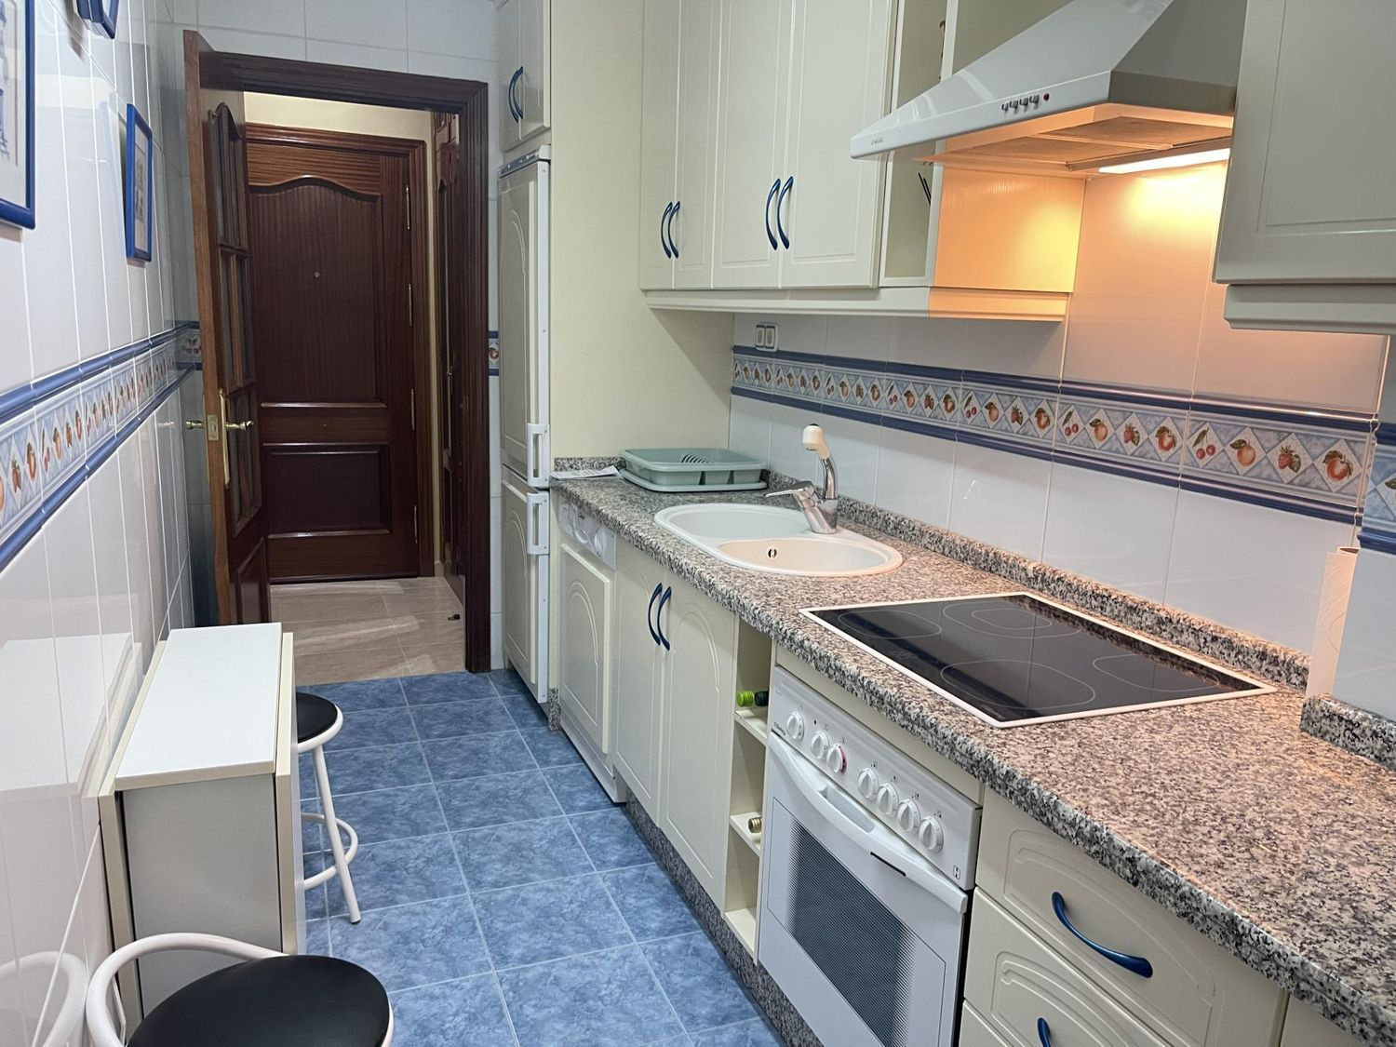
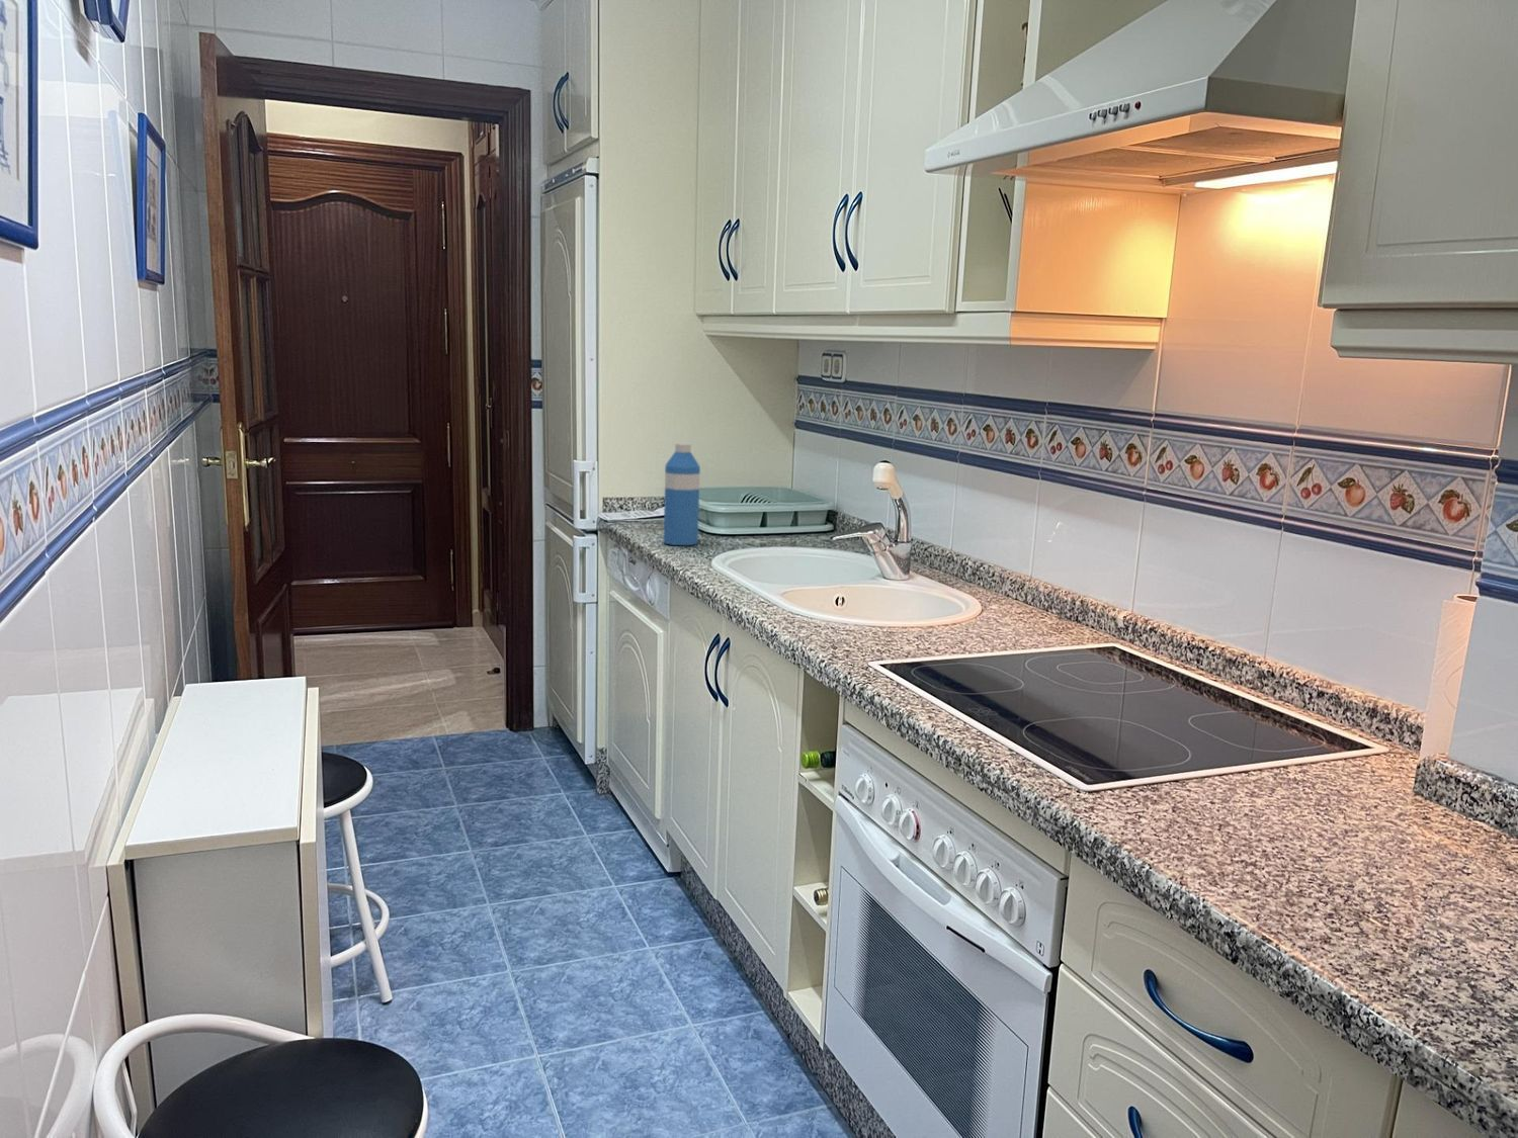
+ water bottle (681, 492)
